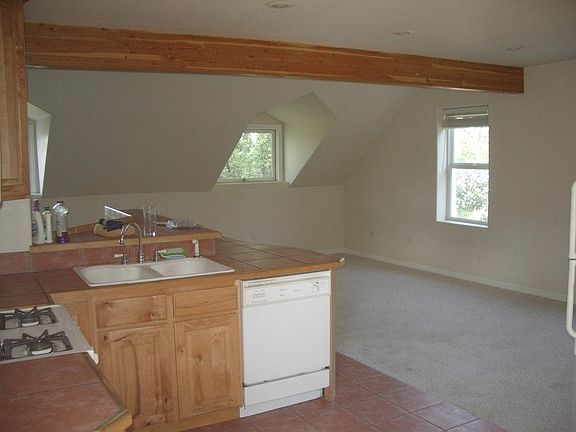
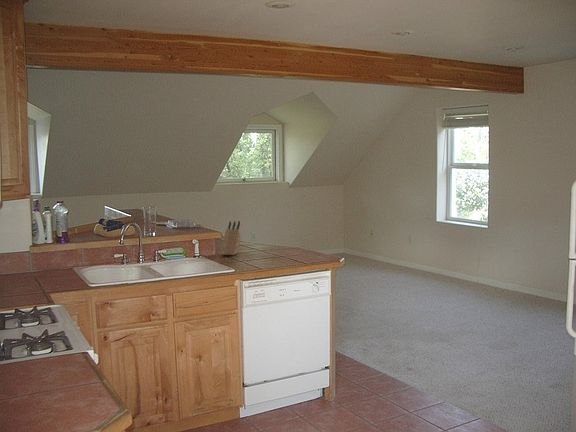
+ knife block (231, 237)
